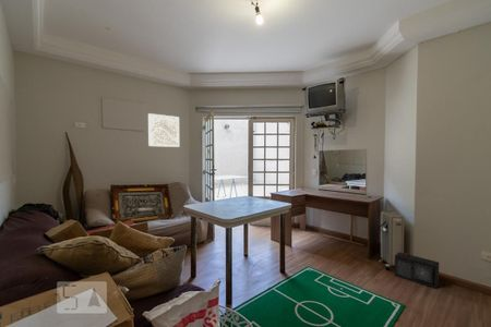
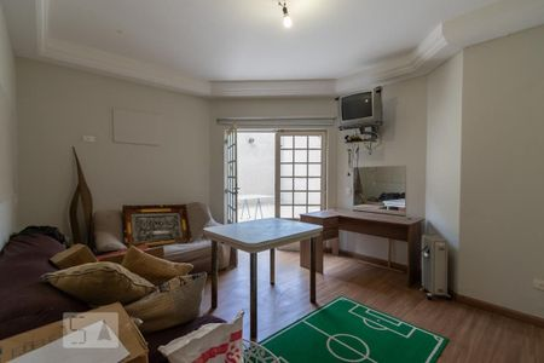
- wall art (164, 131)
- speaker (416, 268)
